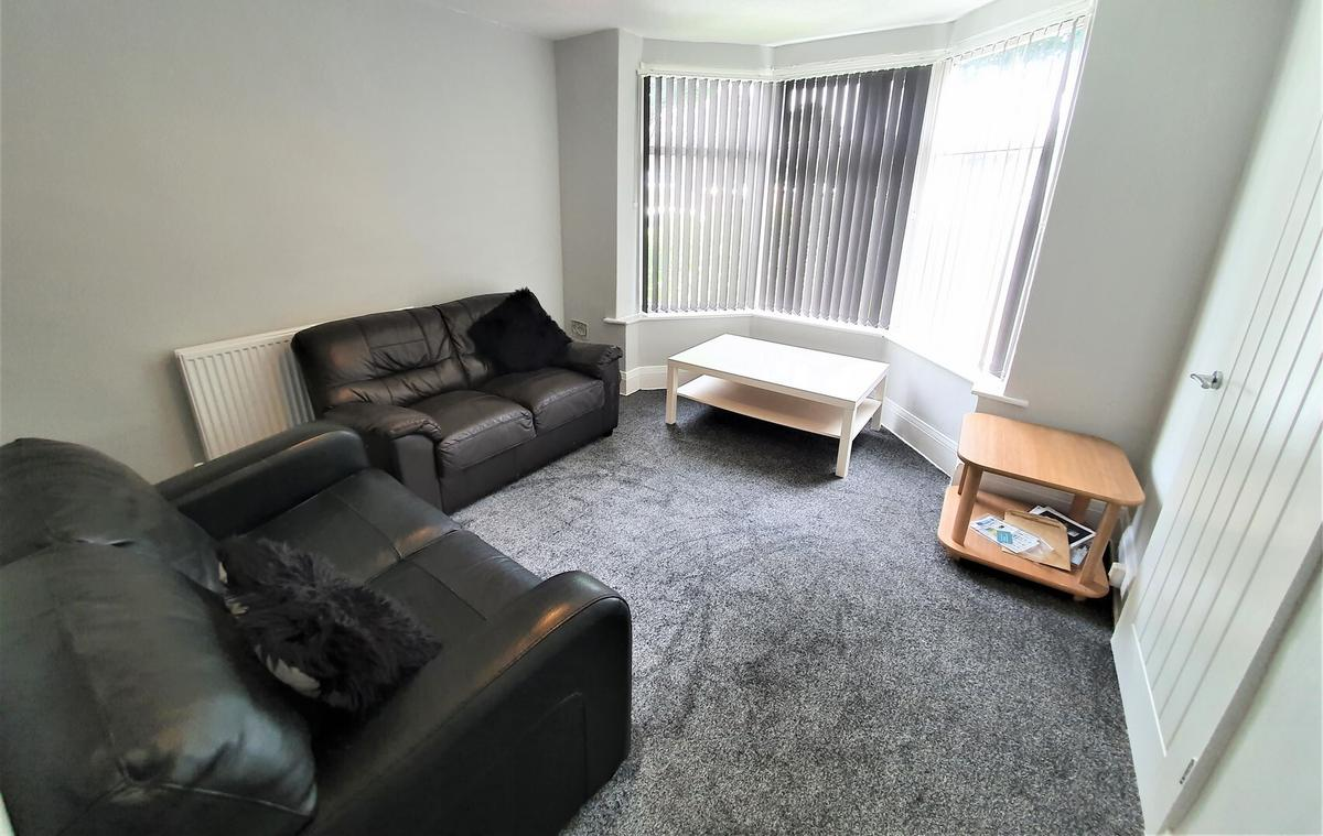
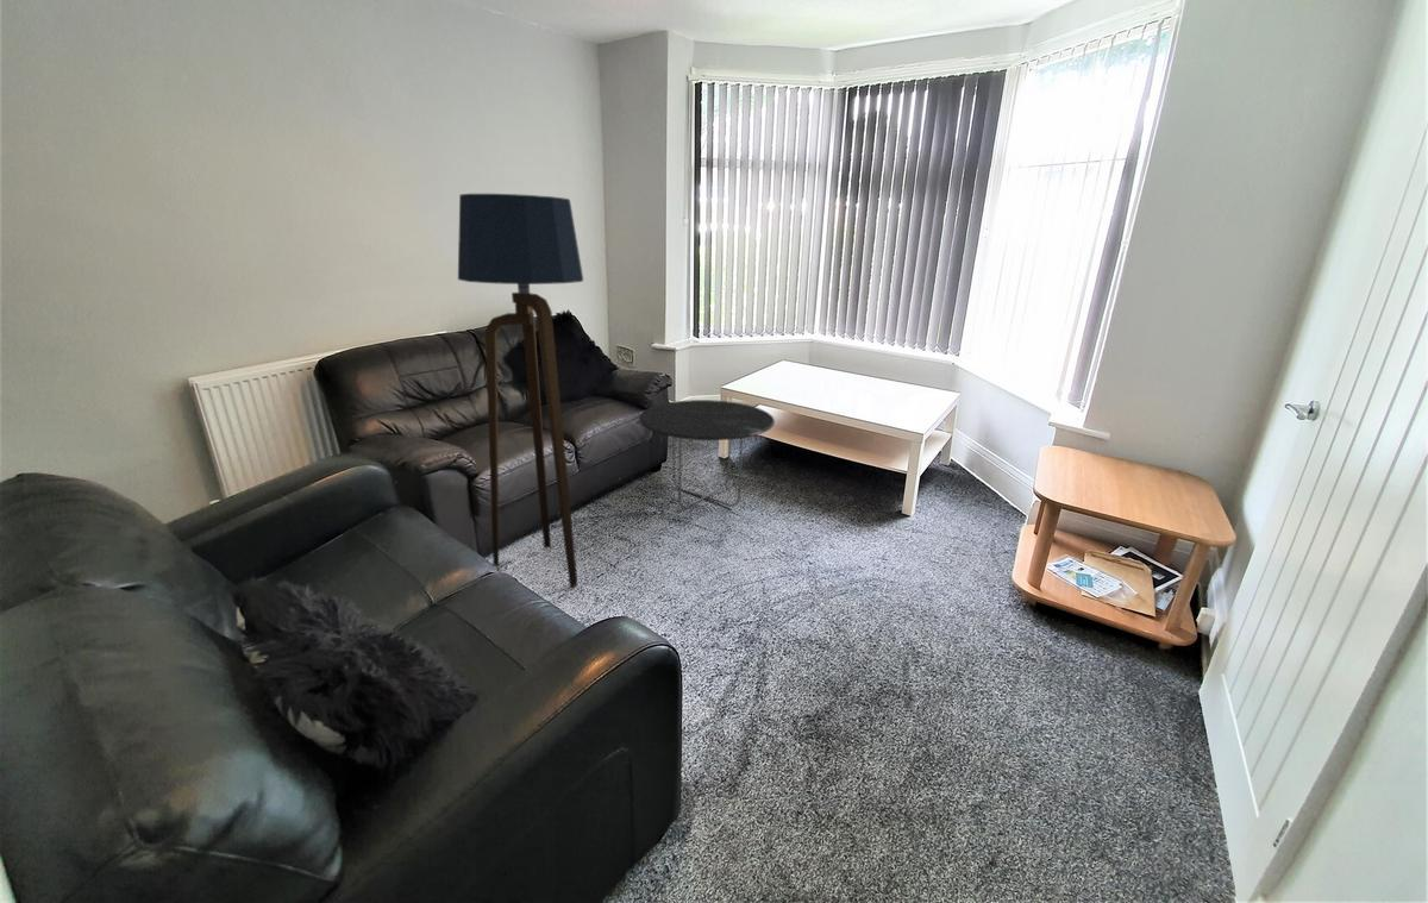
+ floor lamp (532, 403)
+ side table (706, 439)
